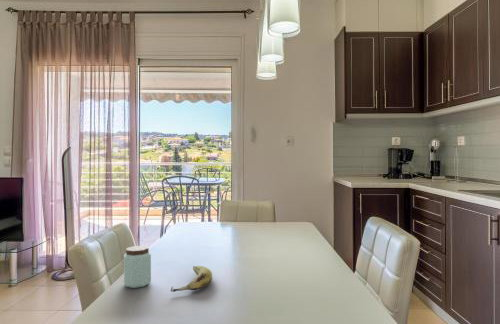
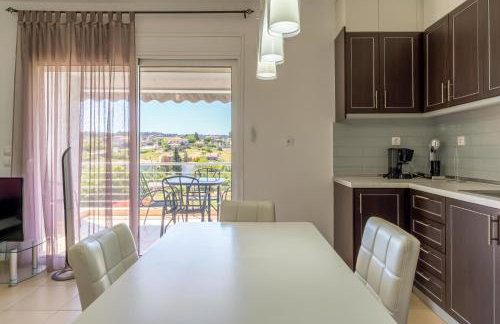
- peanut butter (137, 266)
- fruit (196, 277)
